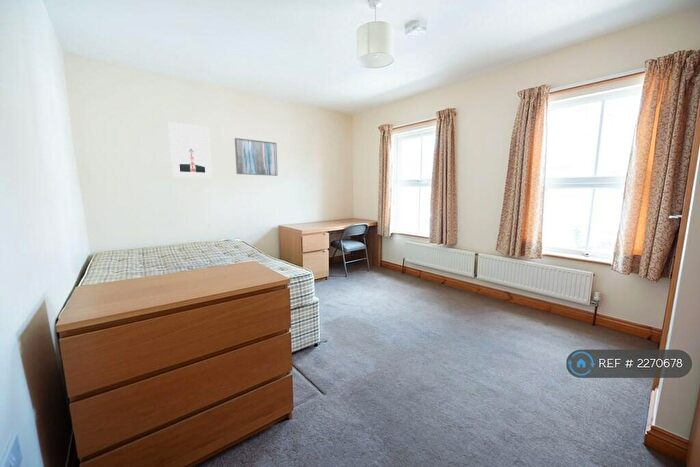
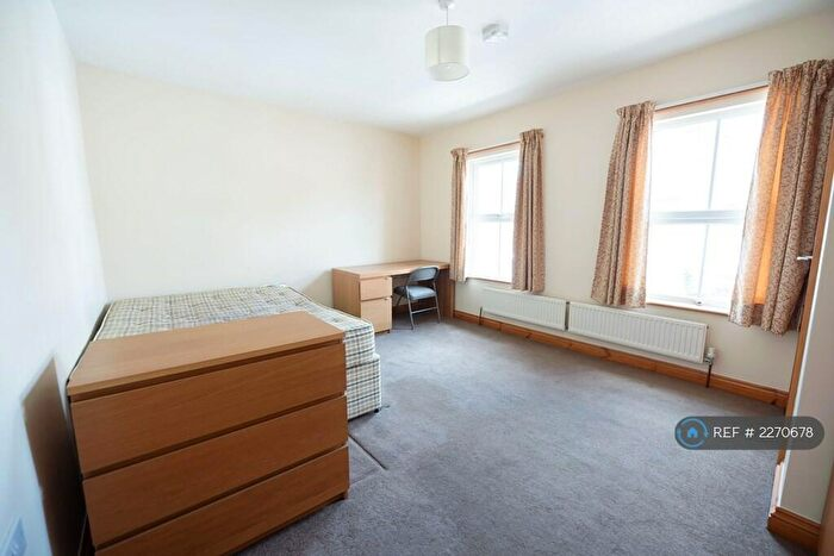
- wall art (257, 157)
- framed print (191, 151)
